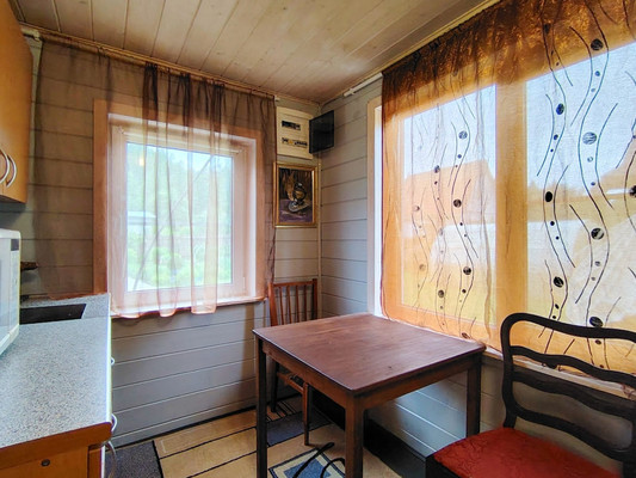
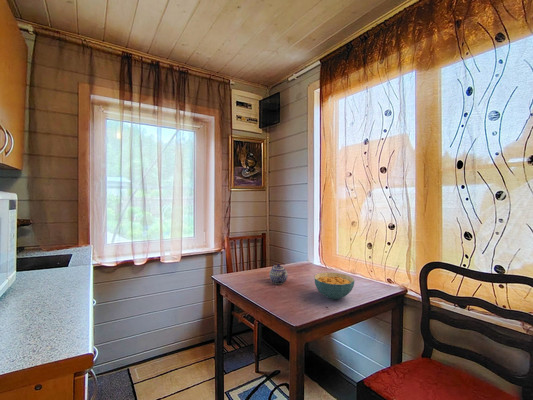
+ cereal bowl (333, 287)
+ teapot (278, 273)
